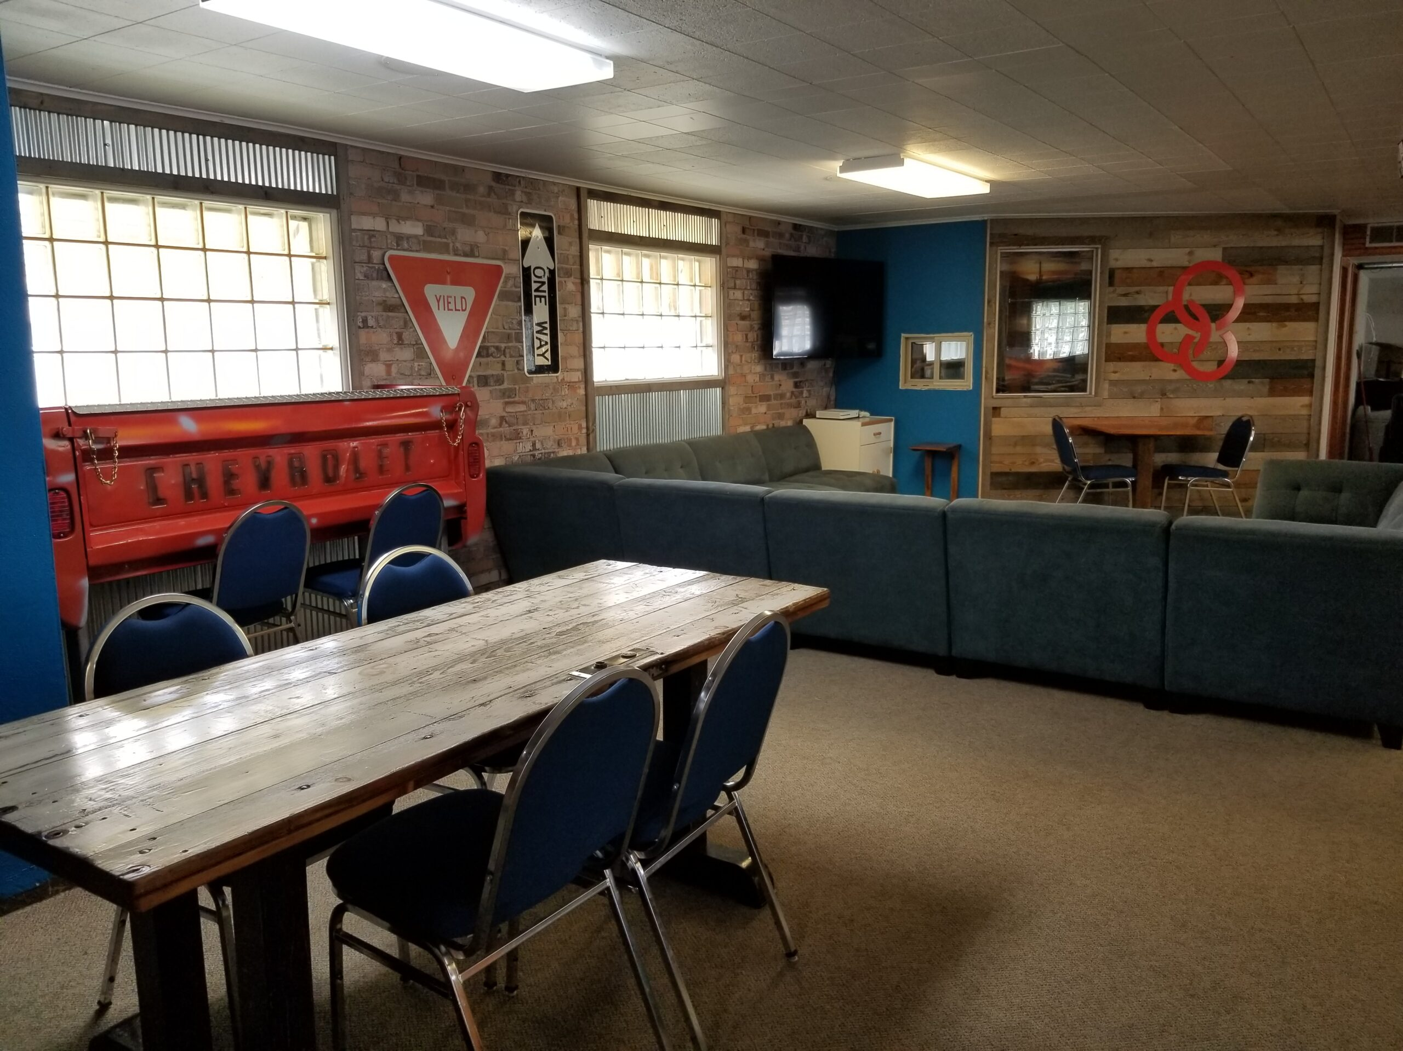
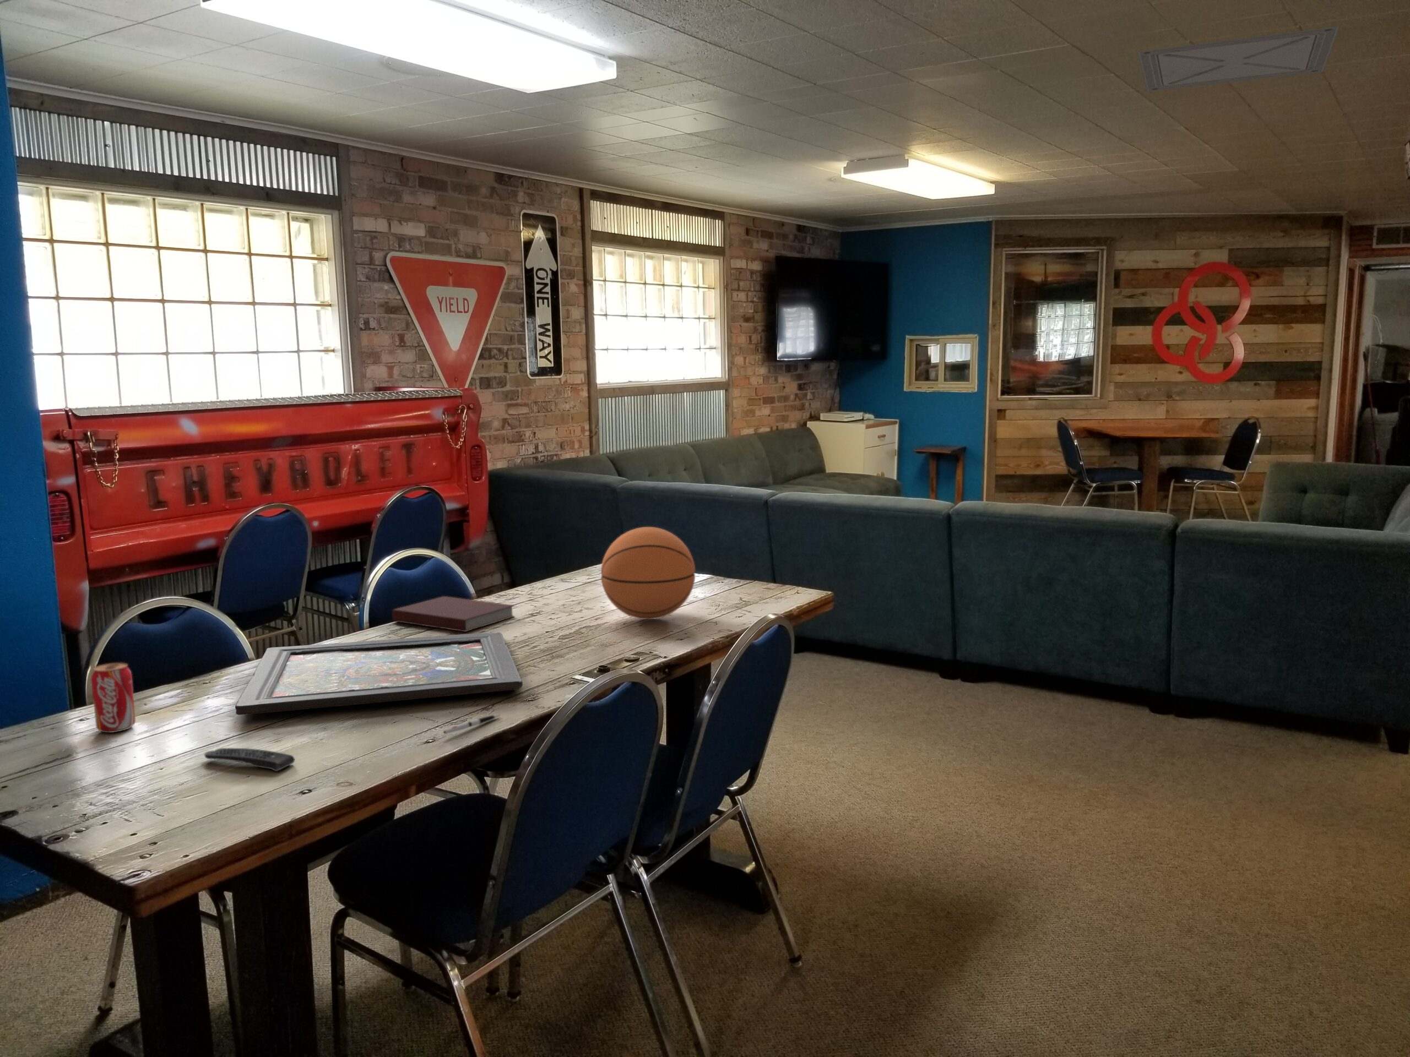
+ beverage can (113, 697)
+ remote control (245, 757)
+ notebook (453, 613)
+ ceiling vent (1233, 62)
+ pen (473, 723)
+ basketball (647, 573)
+ board game (385, 667)
